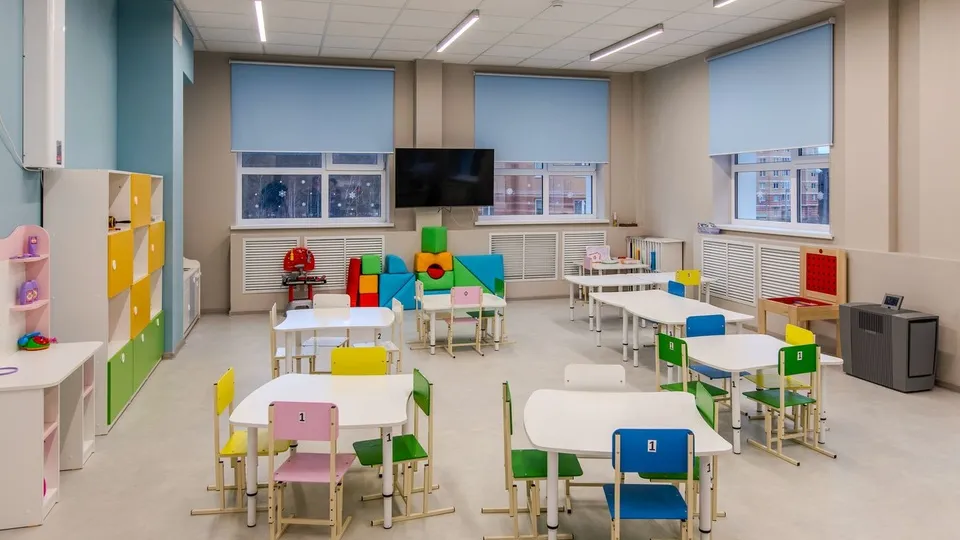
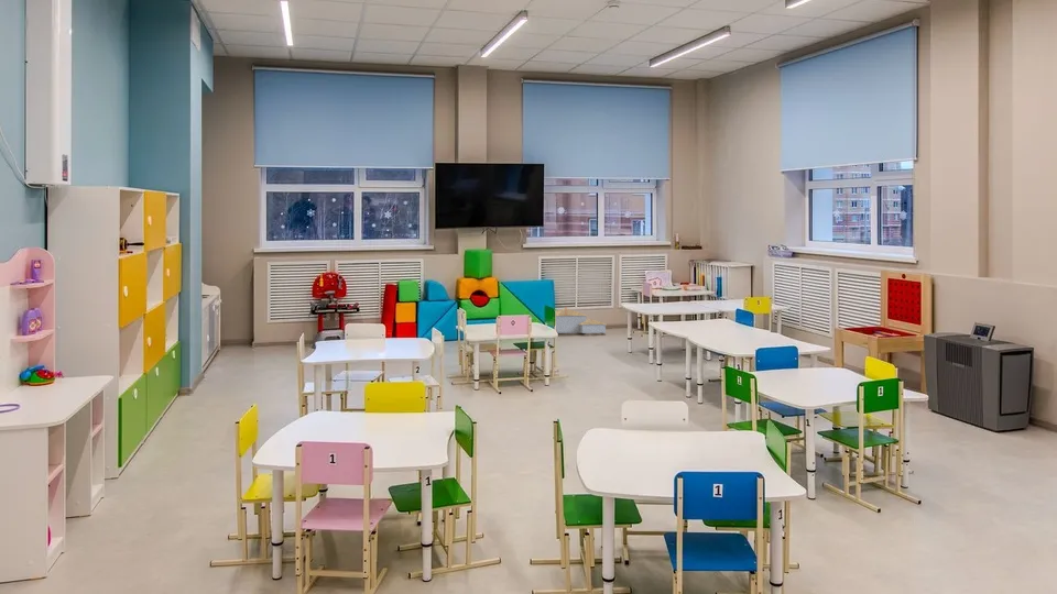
+ architectural model (574, 319)
